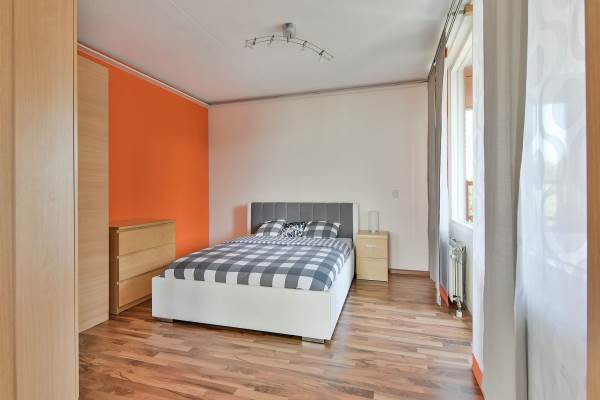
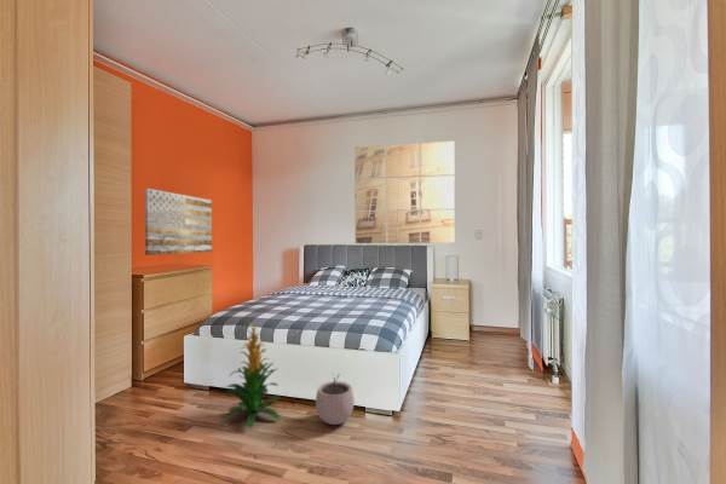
+ wall art (182, 224)
+ indoor plant (254, 368)
+ wall art (403, 194)
+ plant pot (334, 397)
